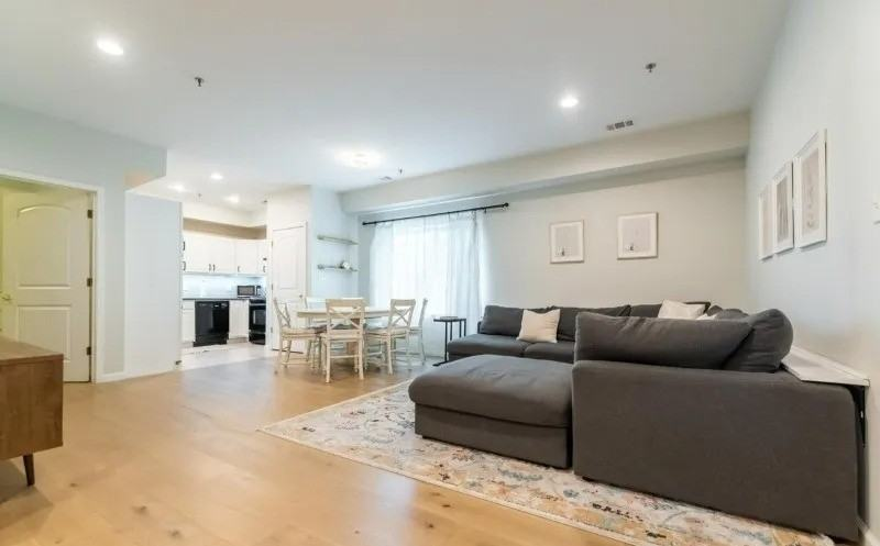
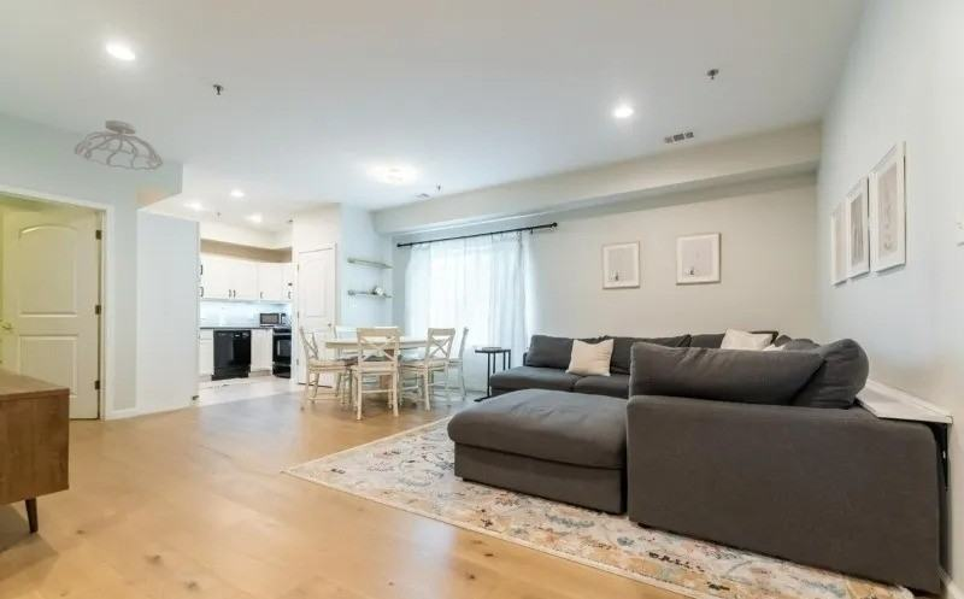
+ ceiling light fixture (120, 142)
